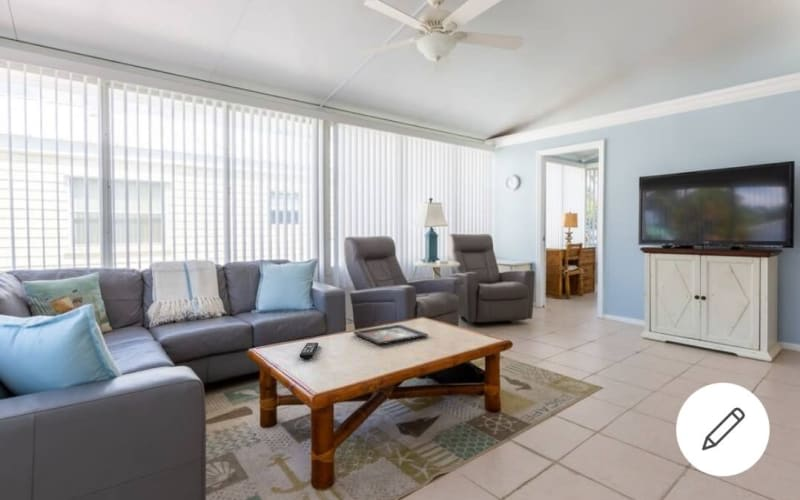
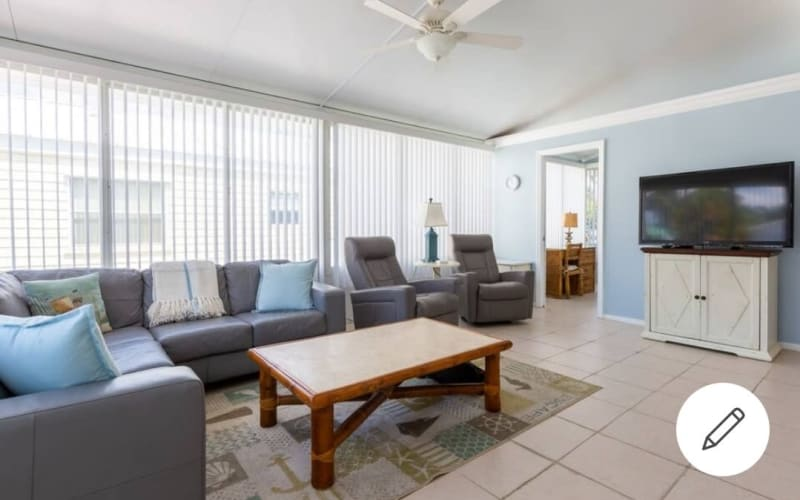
- remote control (309, 350)
- decorative tray (390, 333)
